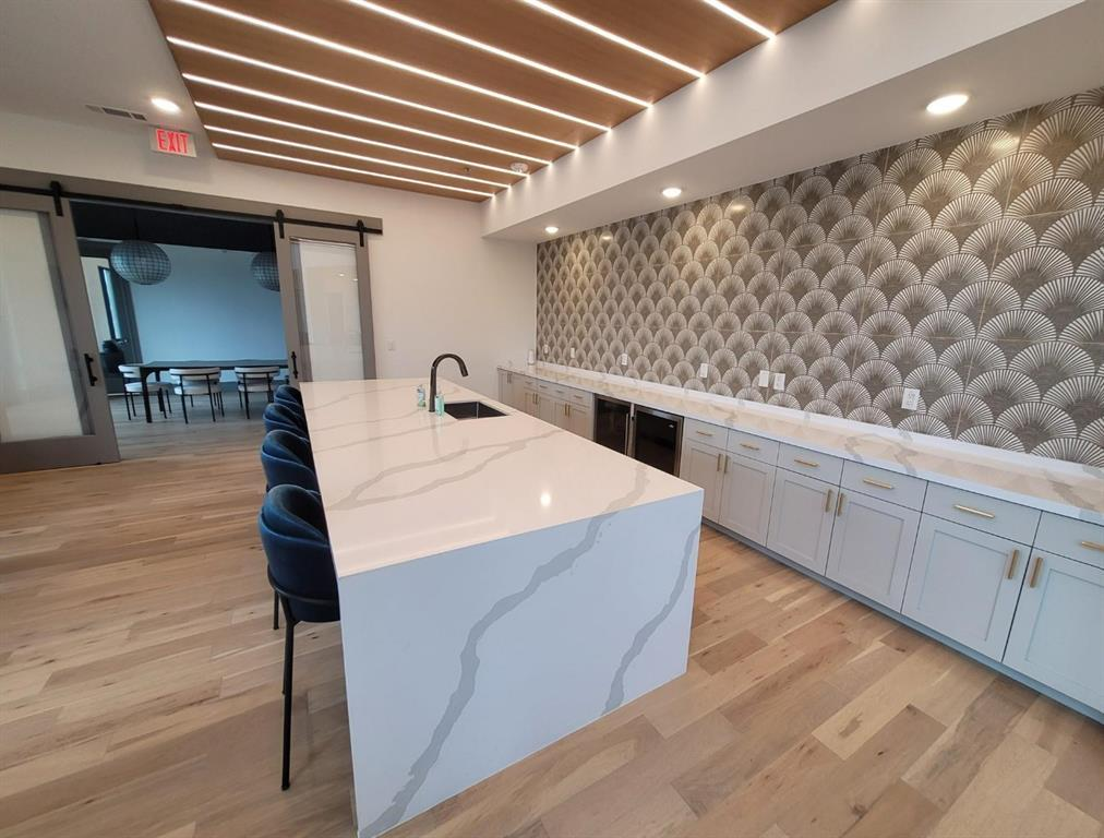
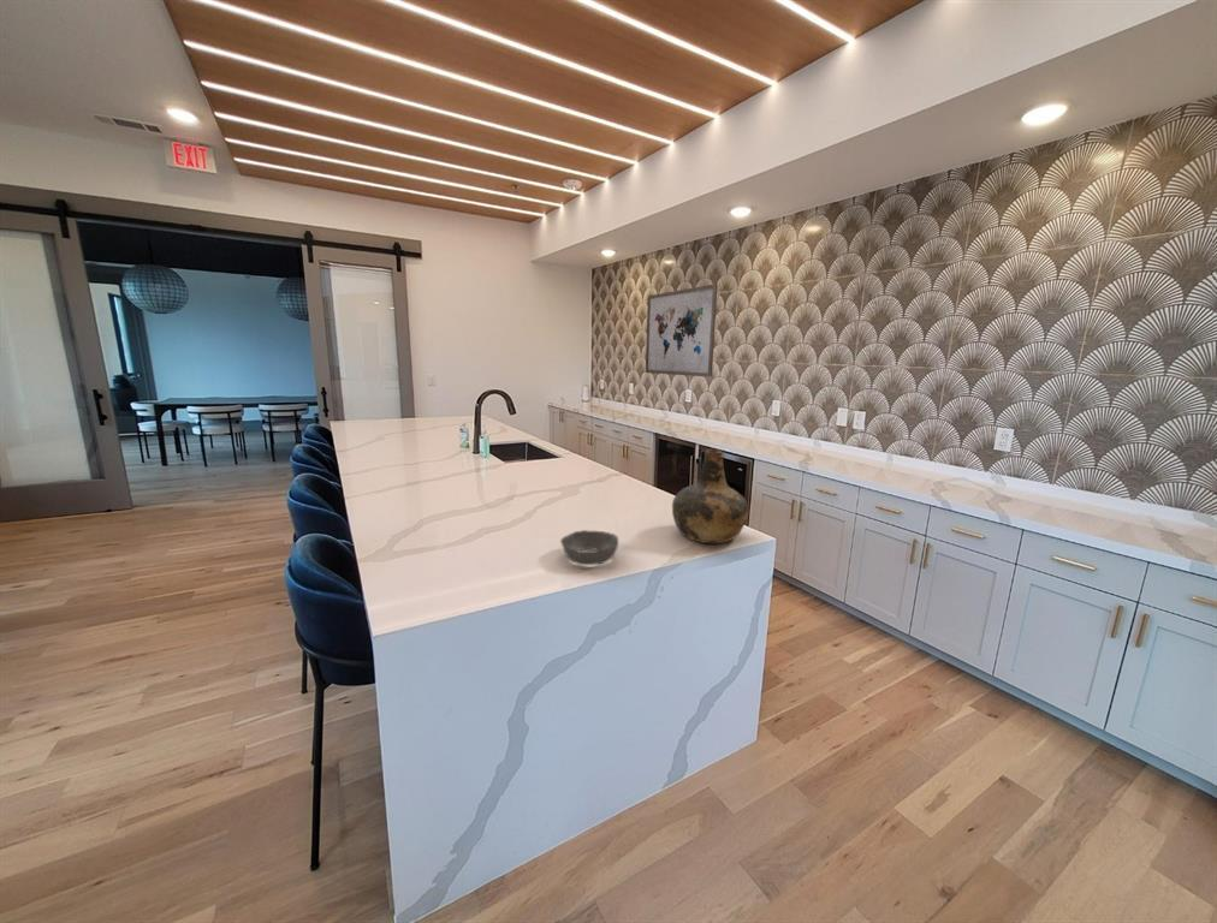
+ bowl (589, 547)
+ bottle (710, 493)
+ wall art (677, 333)
